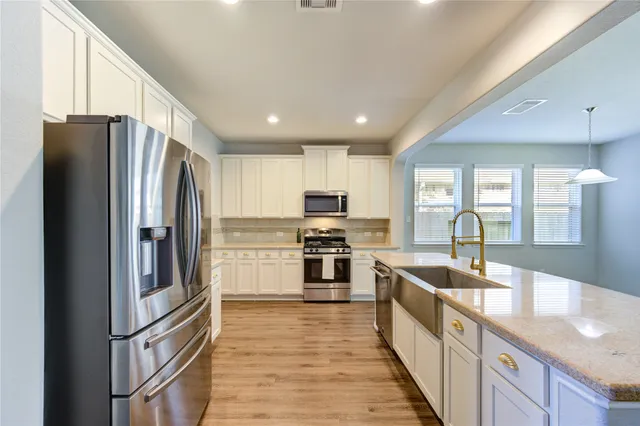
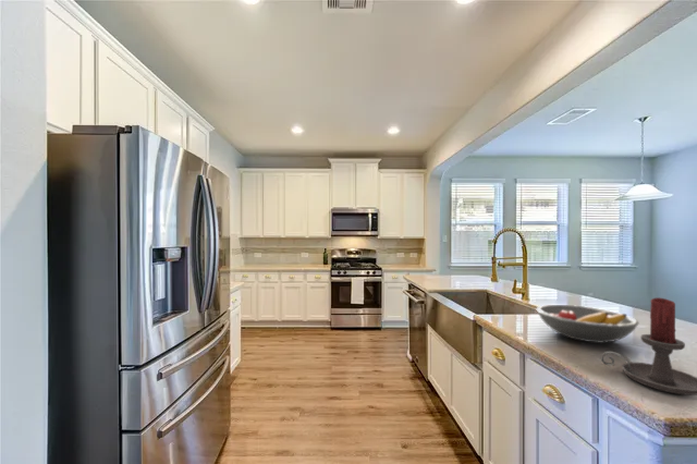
+ candle holder (649, 338)
+ fruit bowl (583, 321)
